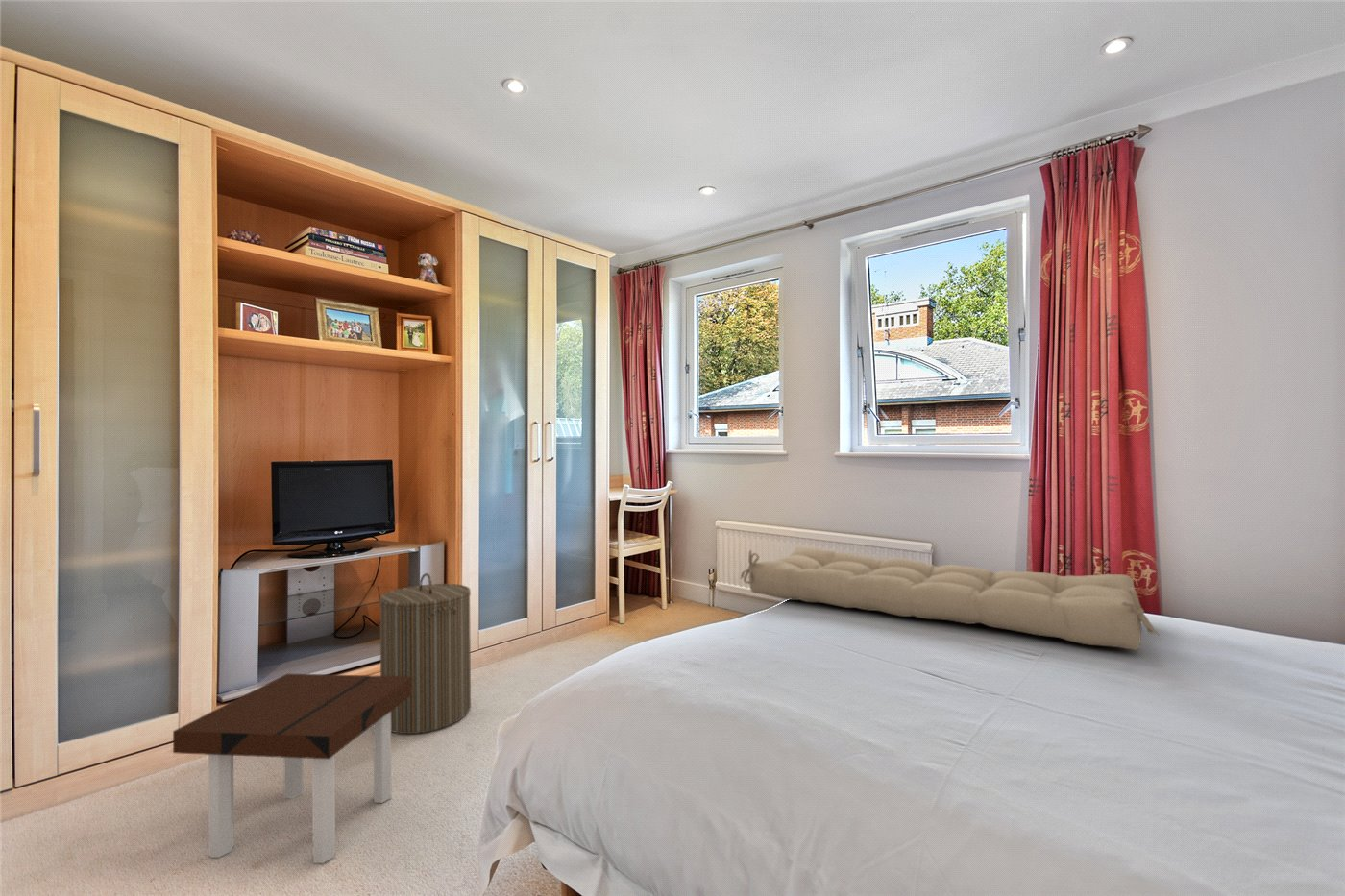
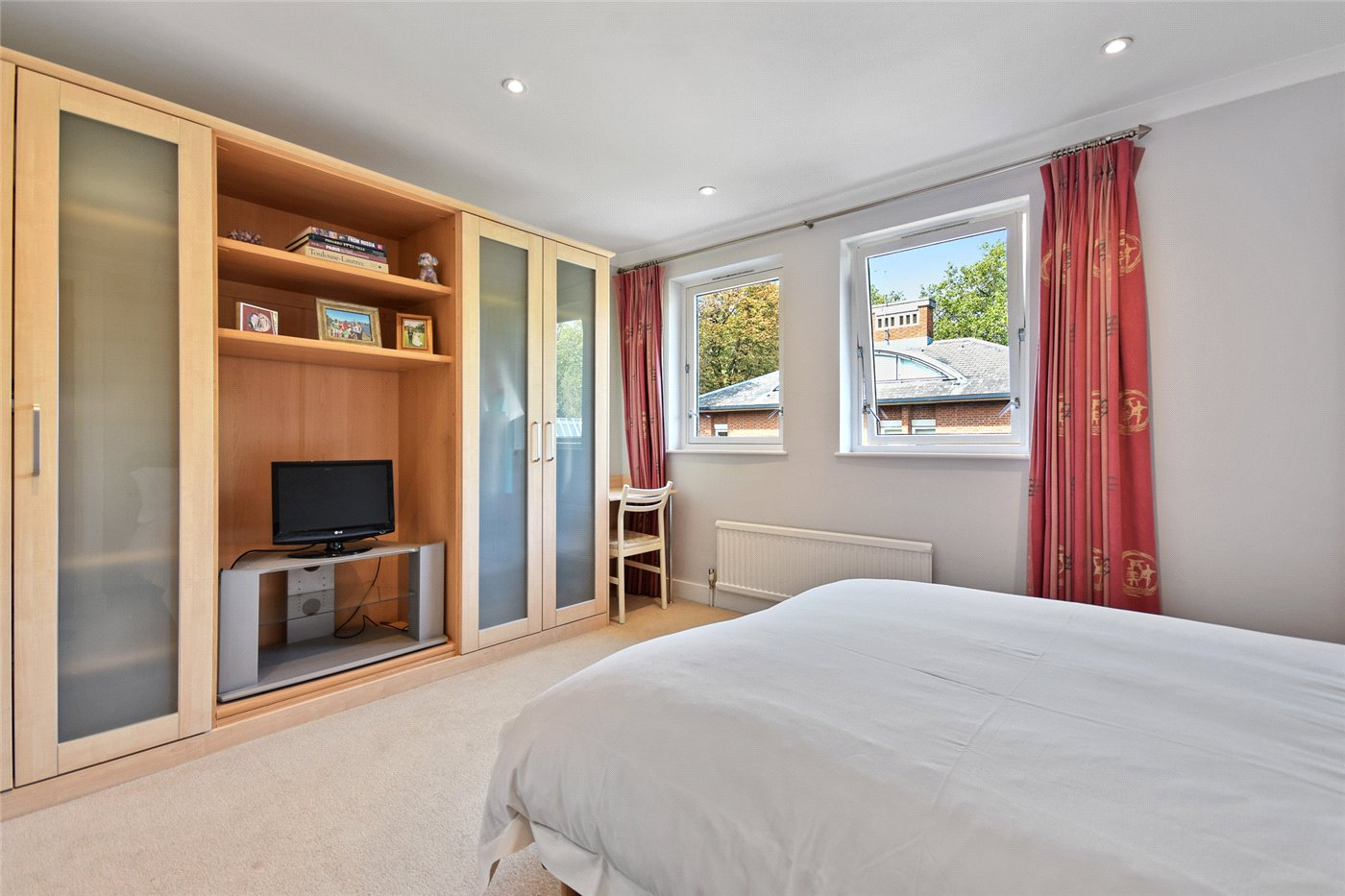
- seat cushion (921, 582)
- side table (303, 761)
- laundry hamper (426, 643)
